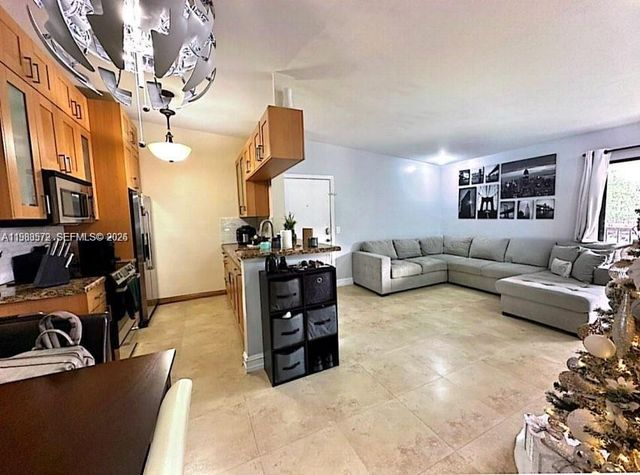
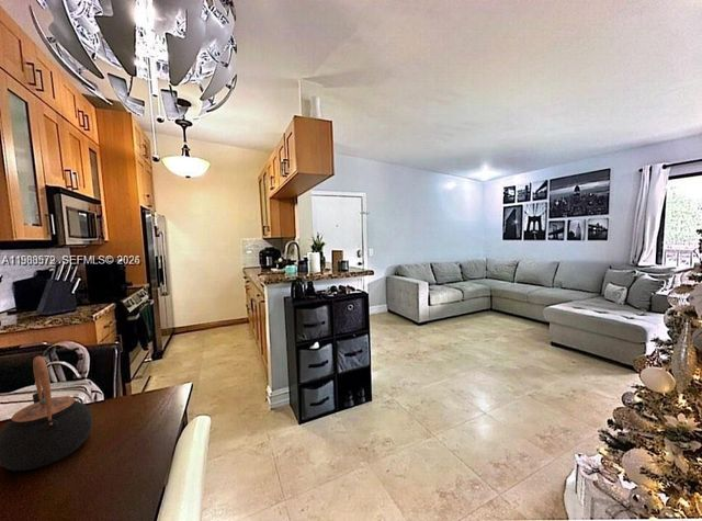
+ teapot (43, 403)
